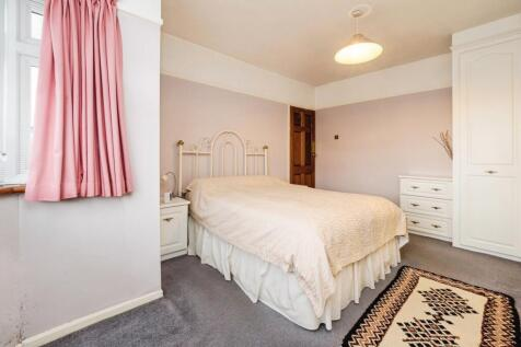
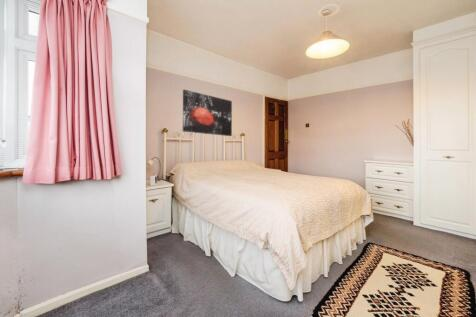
+ wall art (209, 114)
